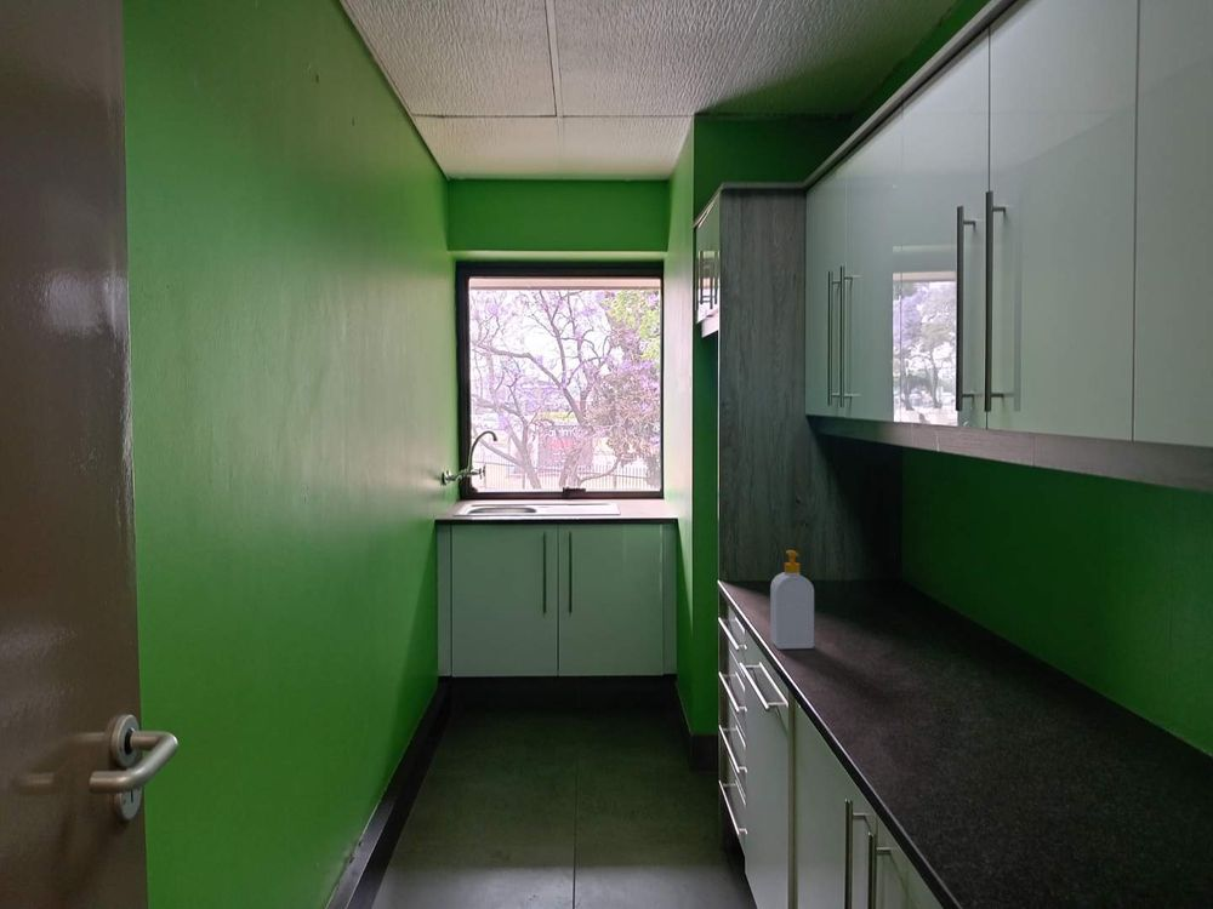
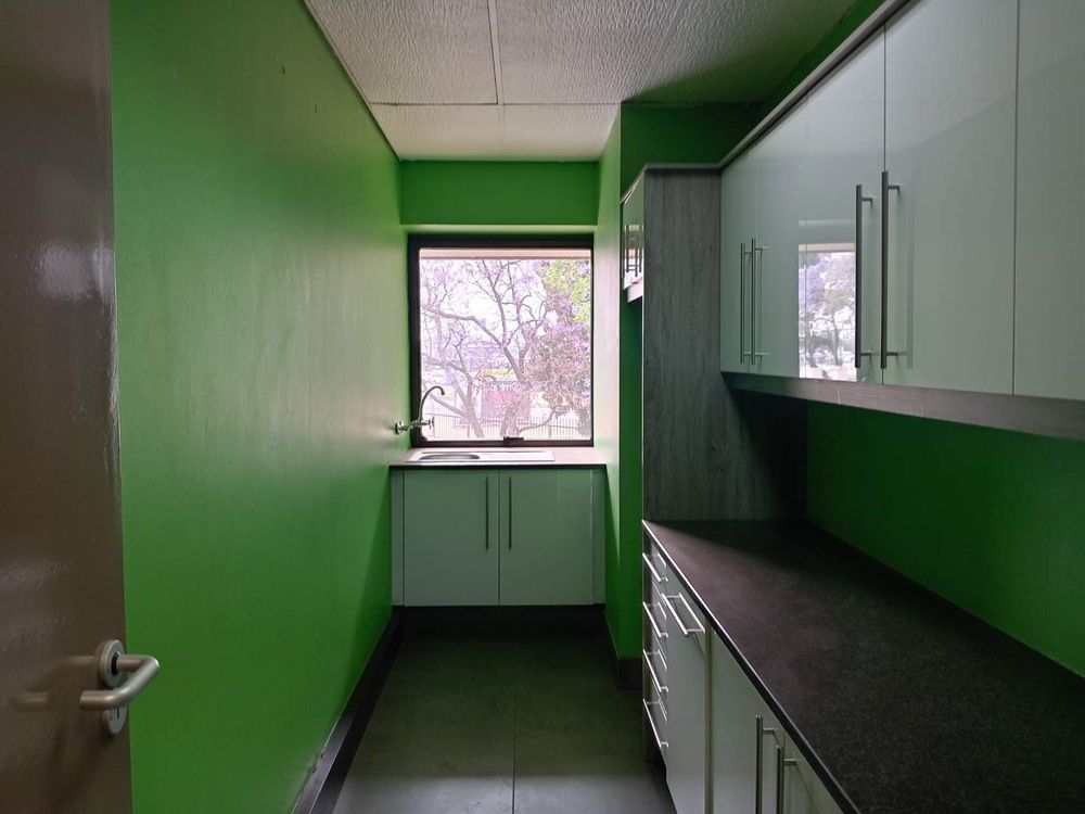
- soap bottle (791, 598)
